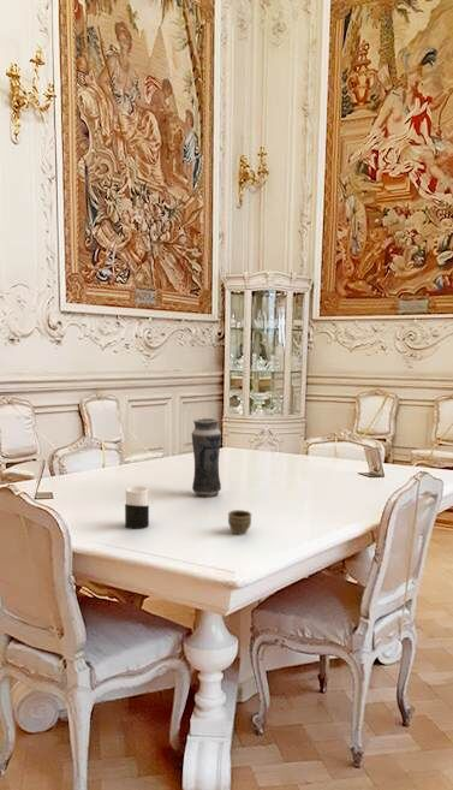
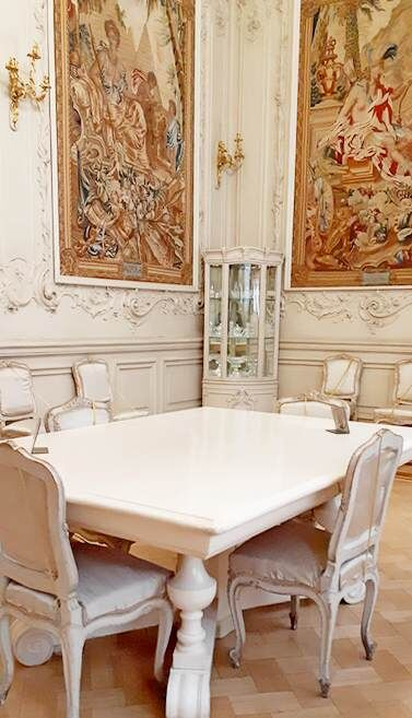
- cup (138, 505)
- vase (205, 457)
- cup (240, 522)
